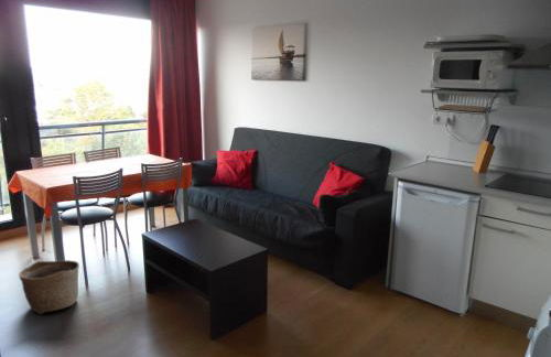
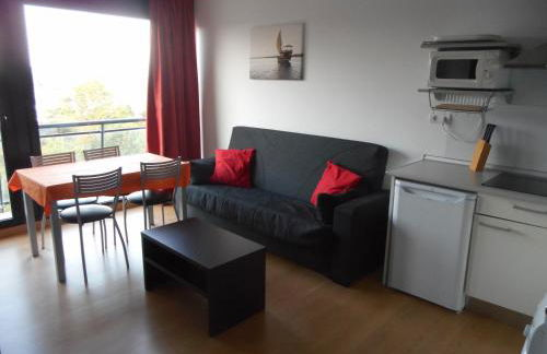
- basket (51, 283)
